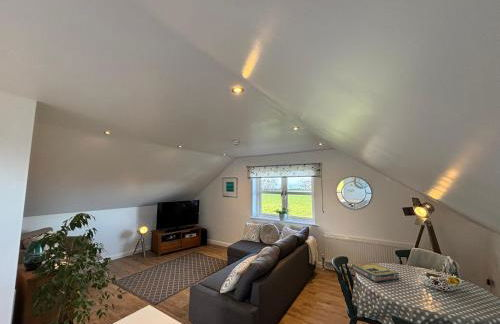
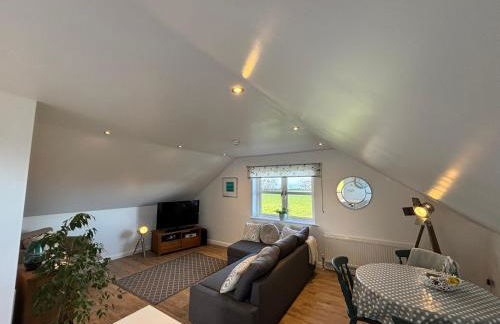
- video game box (374, 271)
